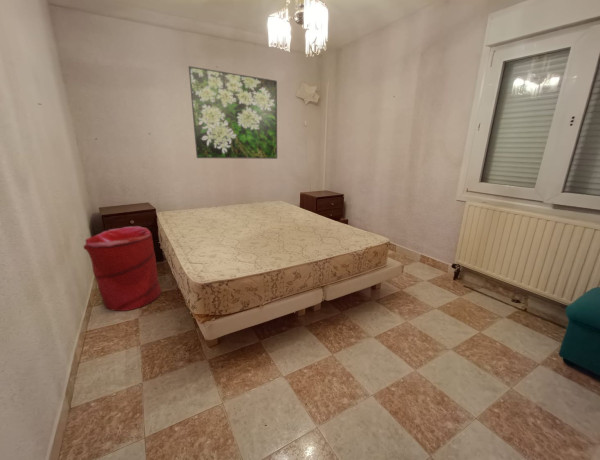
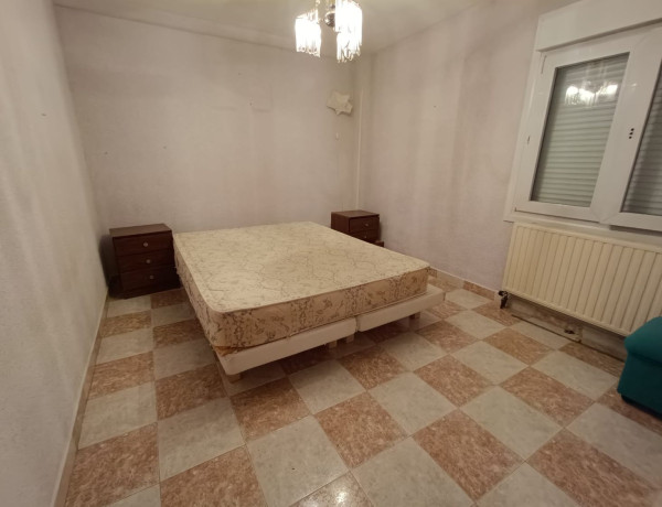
- laundry hamper (125, 266)
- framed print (238, 118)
